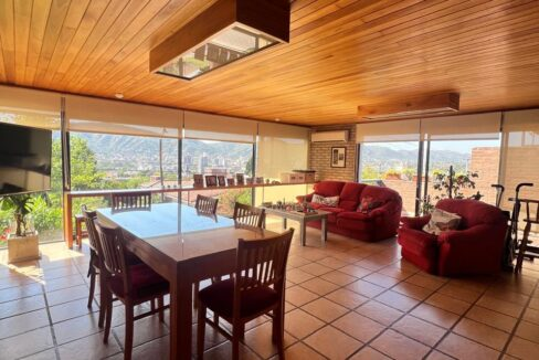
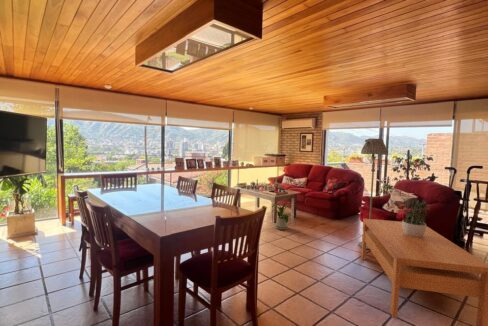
+ floor lamp (371, 193)
+ coffee table (410, 261)
+ potted plant (415, 214)
+ house plant (282, 213)
